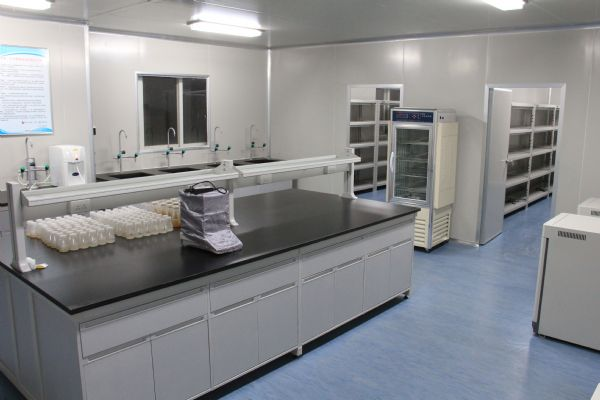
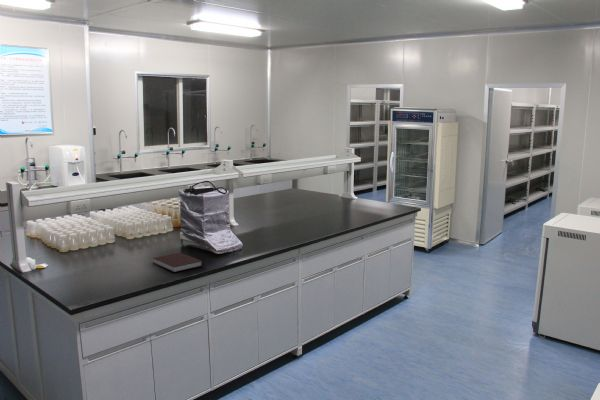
+ notebook (177, 261)
